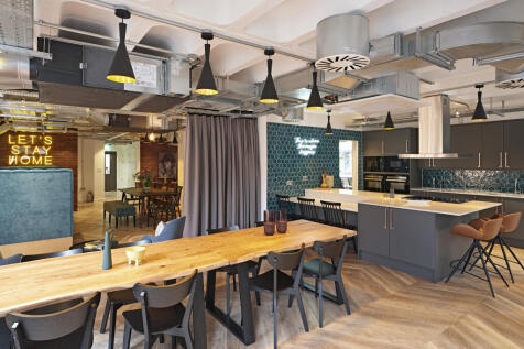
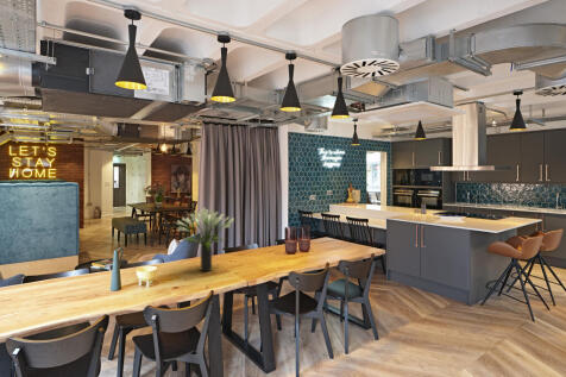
+ potted plant (205, 239)
